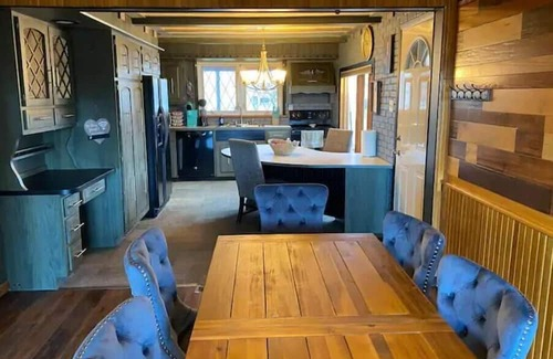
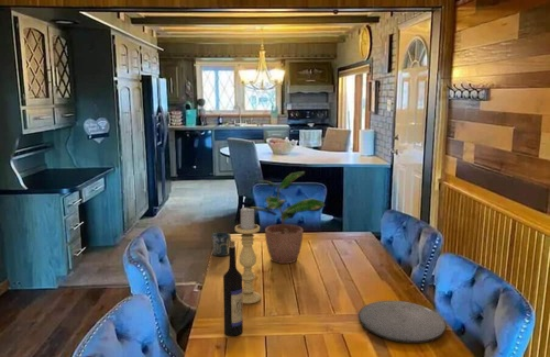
+ plate (400, 320)
+ potted plant (282, 217)
+ candle holder (248, 253)
+ cup (221, 243)
+ wine bottle (232, 287)
